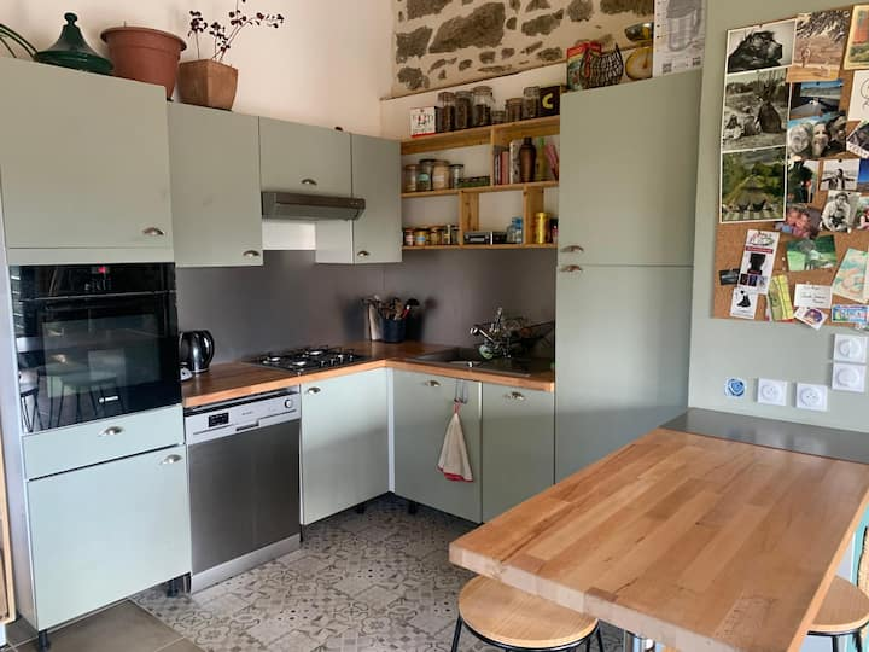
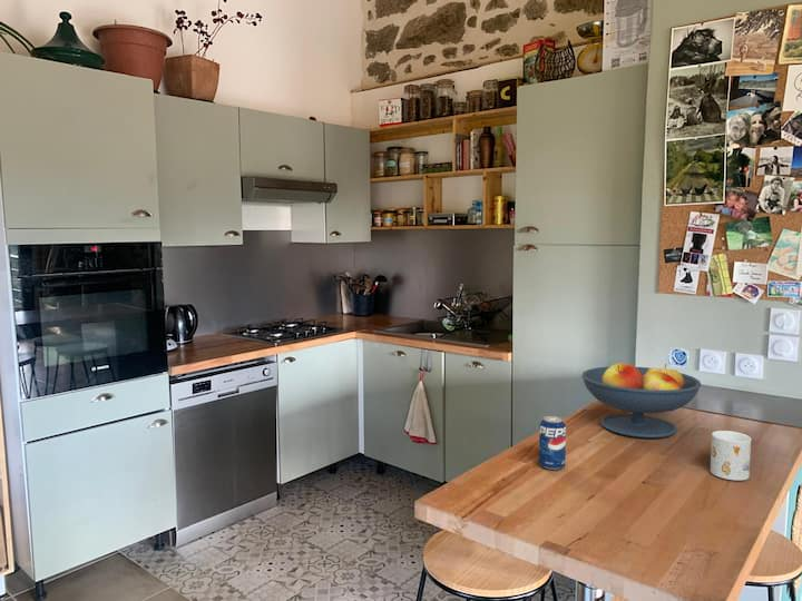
+ beverage can (551, 442)
+ mug (732, 452)
+ fruit bowl (638, 393)
